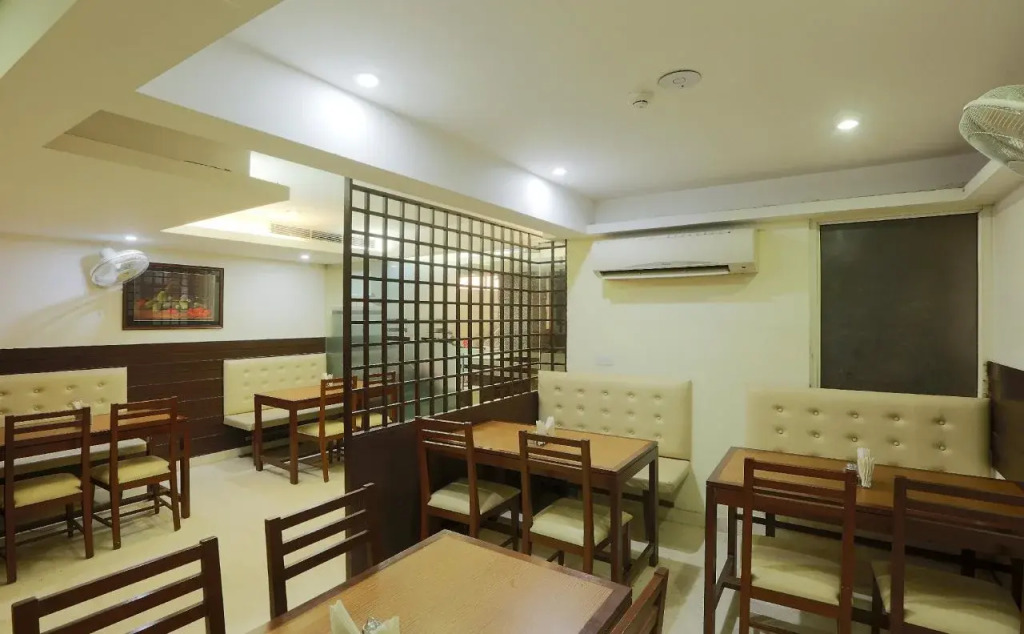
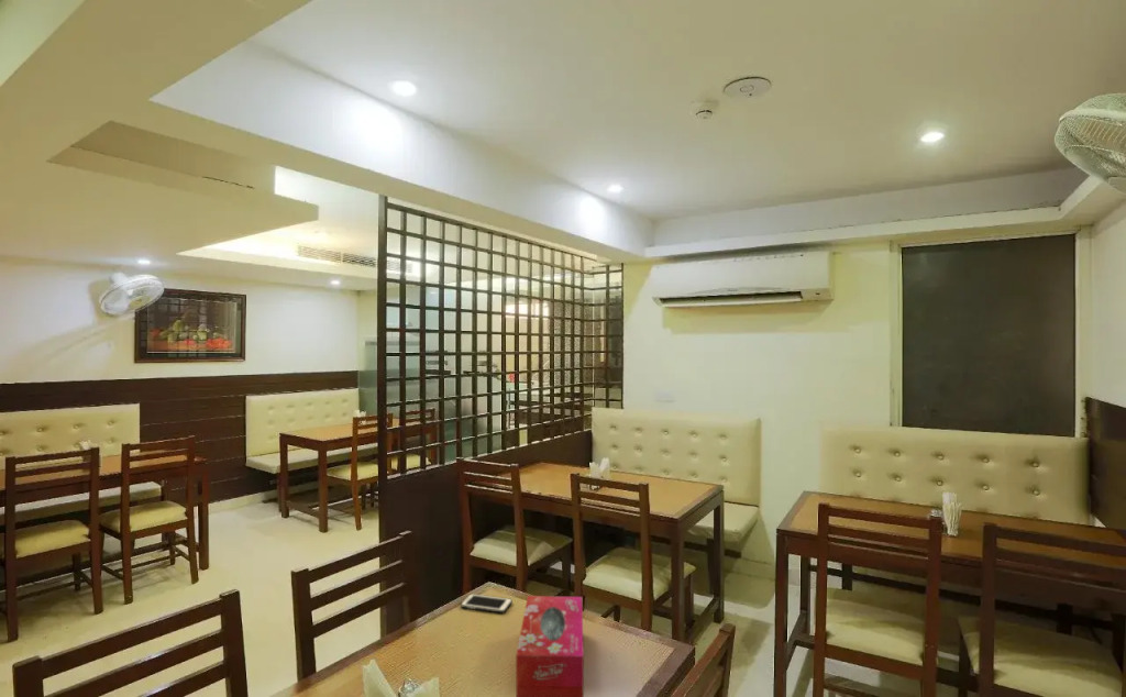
+ cell phone (486, 602)
+ tissue box (552, 642)
